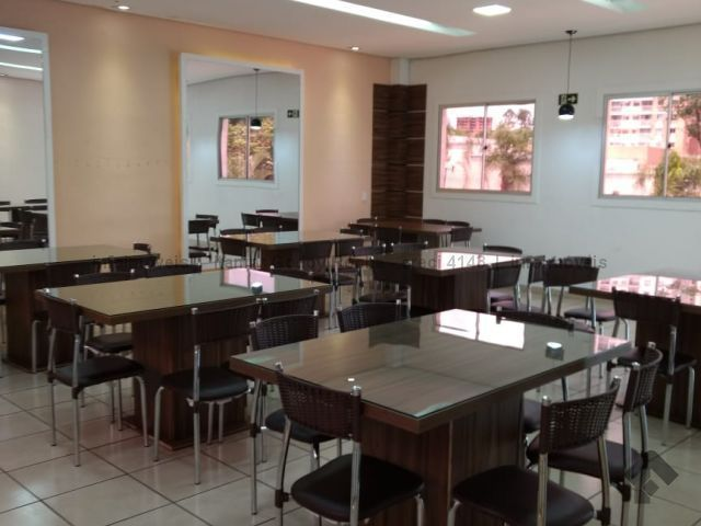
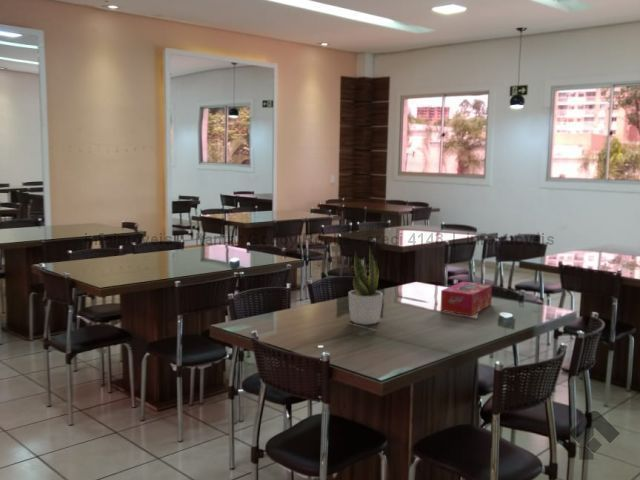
+ tissue box (466, 297)
+ potted plant (366, 282)
